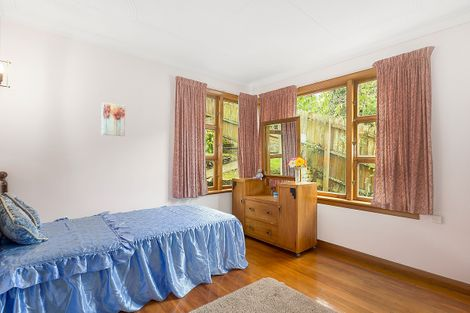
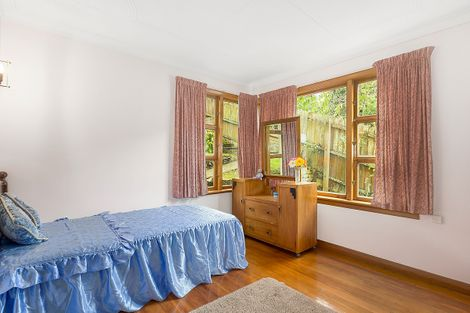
- wall art (113, 119)
